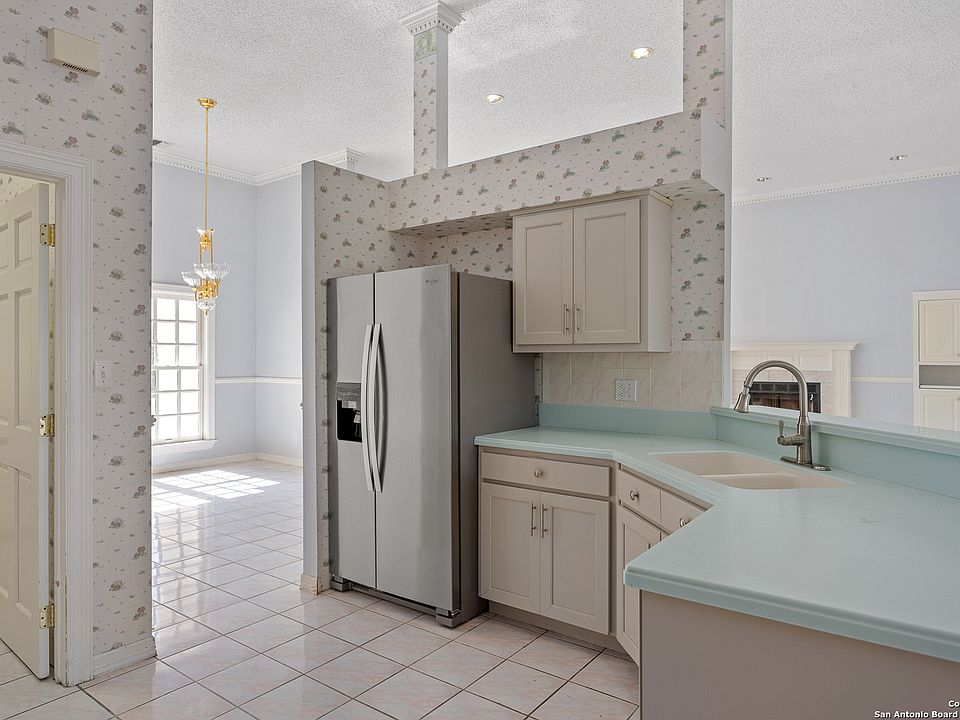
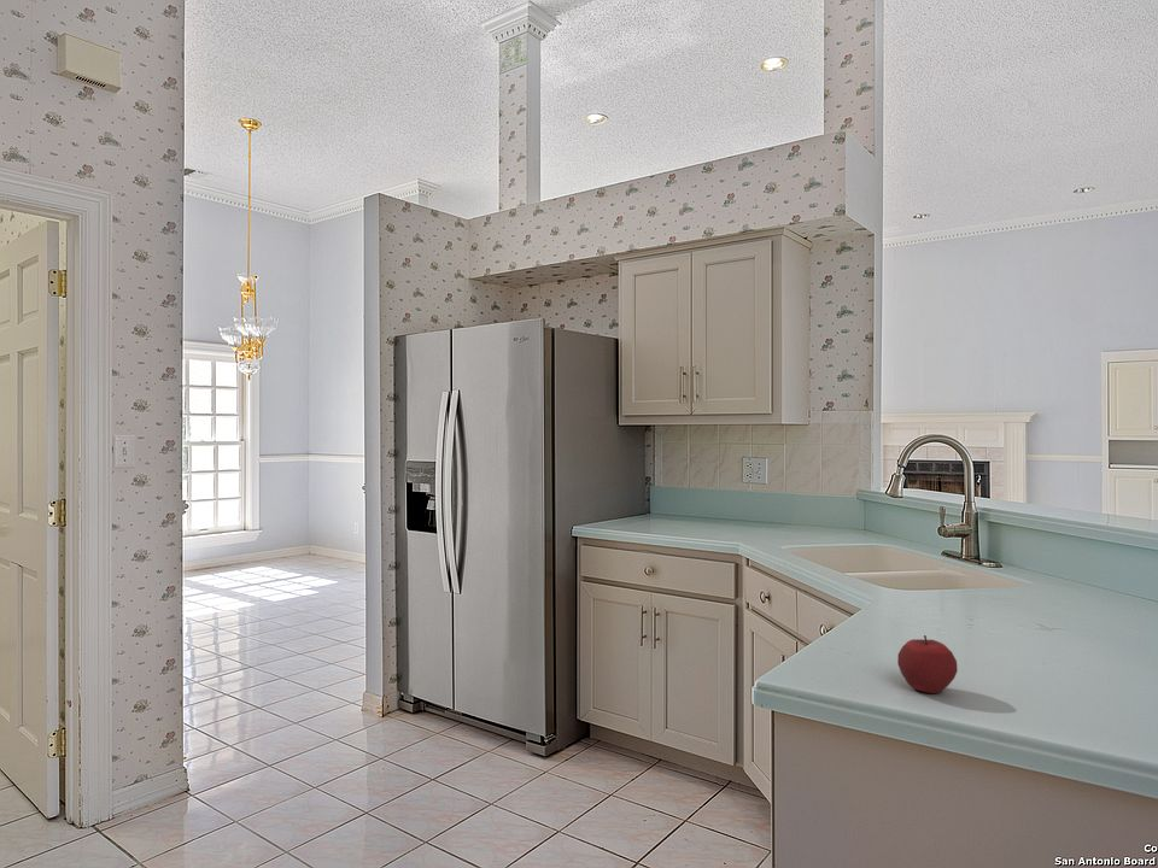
+ apple (926, 662)
